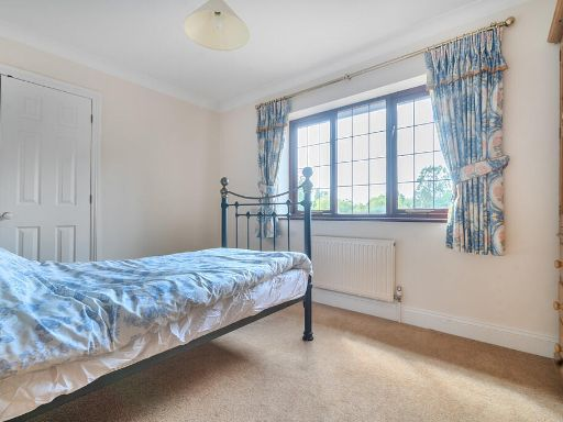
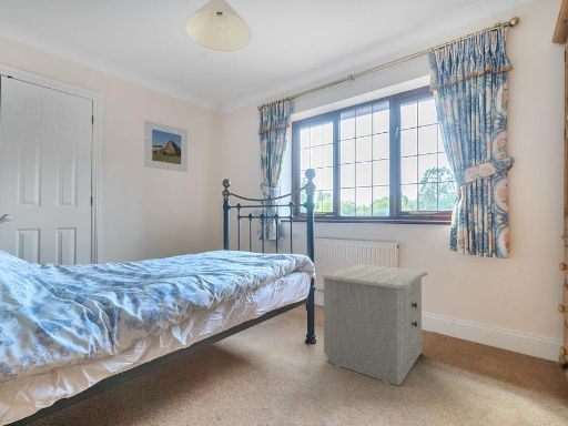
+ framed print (166, 148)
+ nightstand (377, 315)
